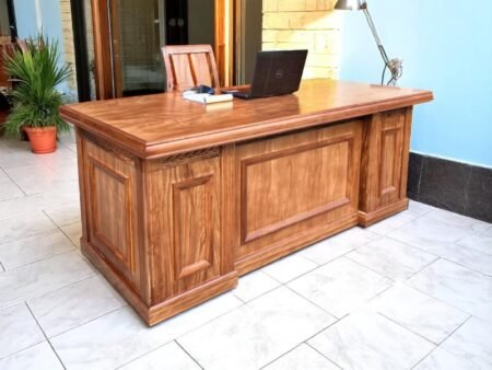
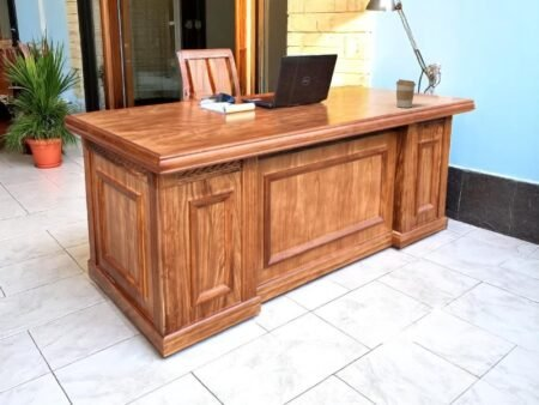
+ coffee cup (405, 92)
